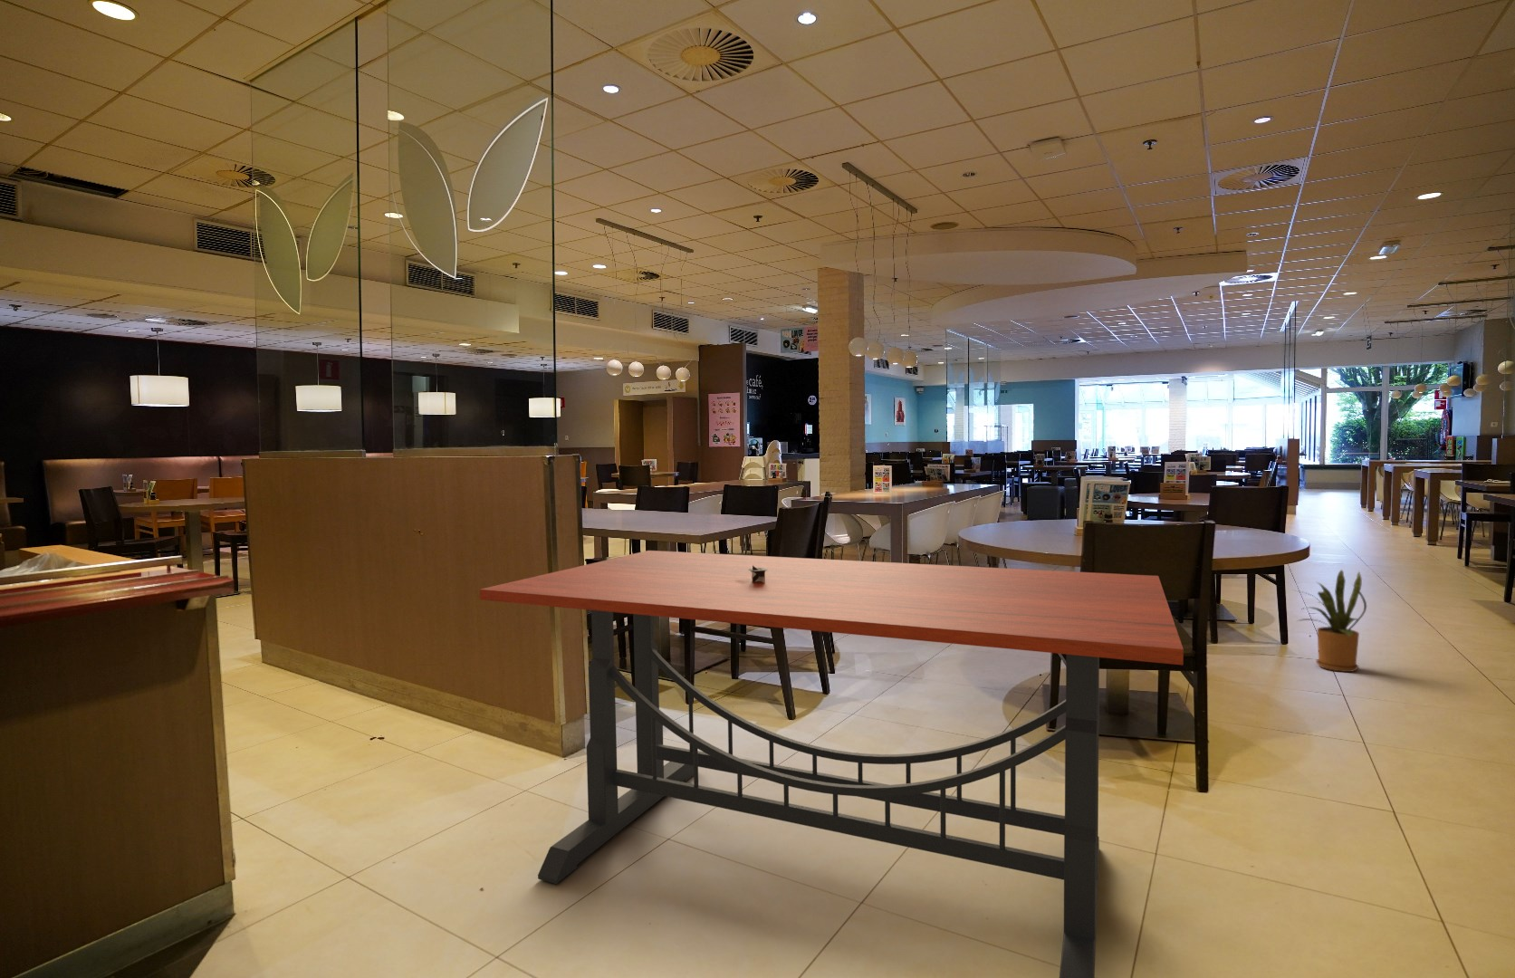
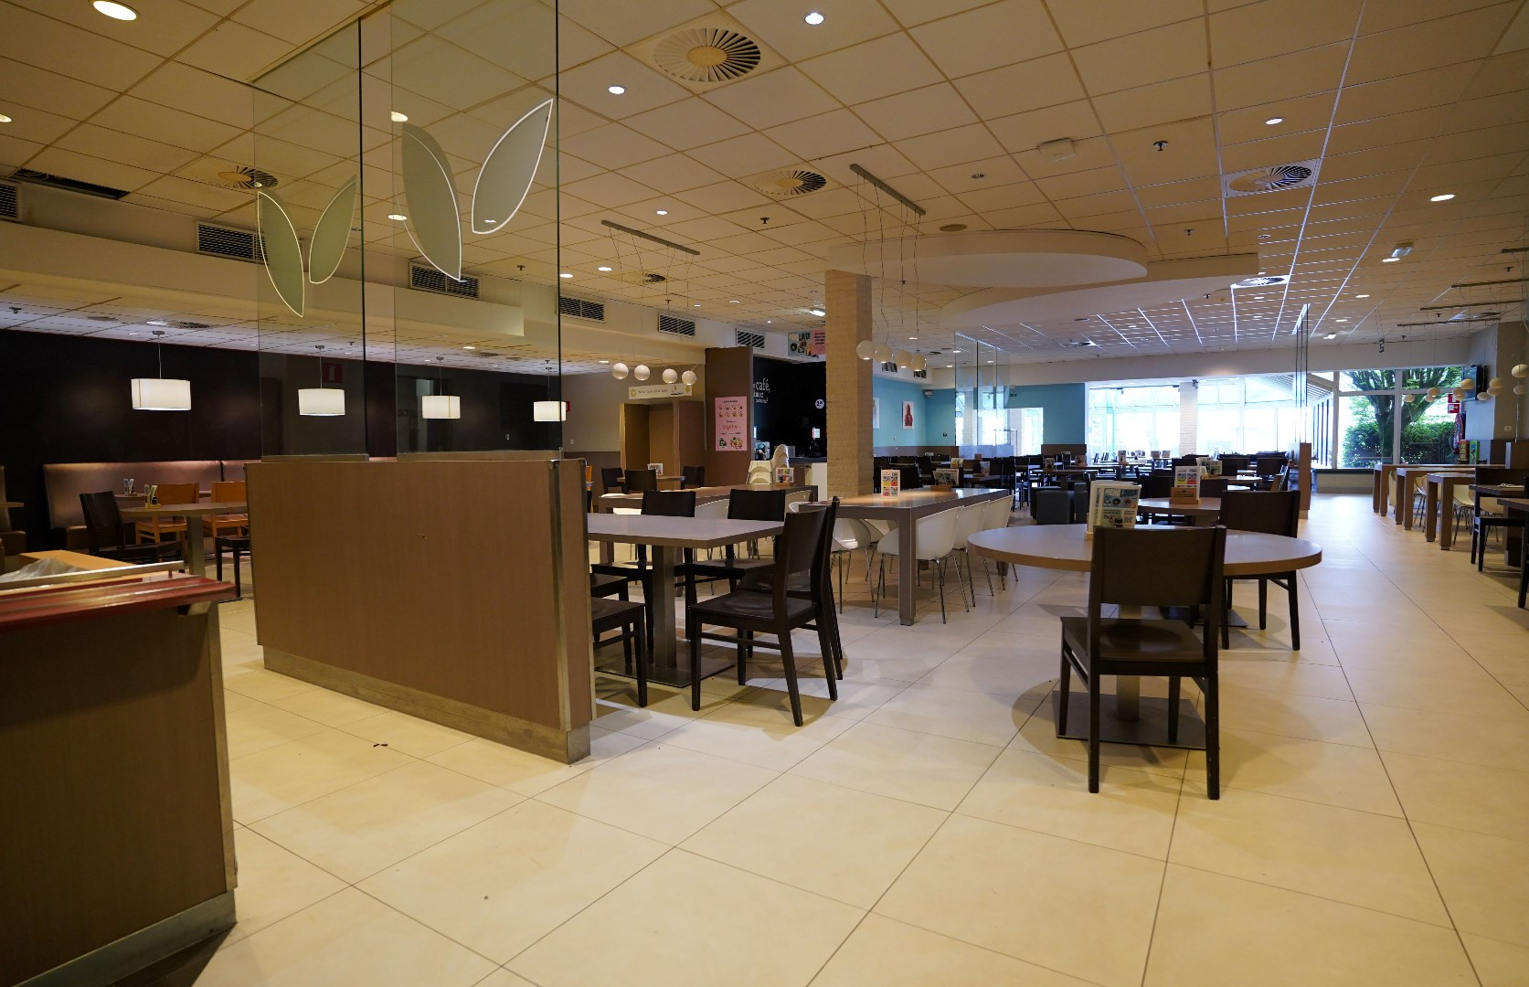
- house plant (1331, 619)
- architectural model (758, 572)
- dining table (818, 746)
